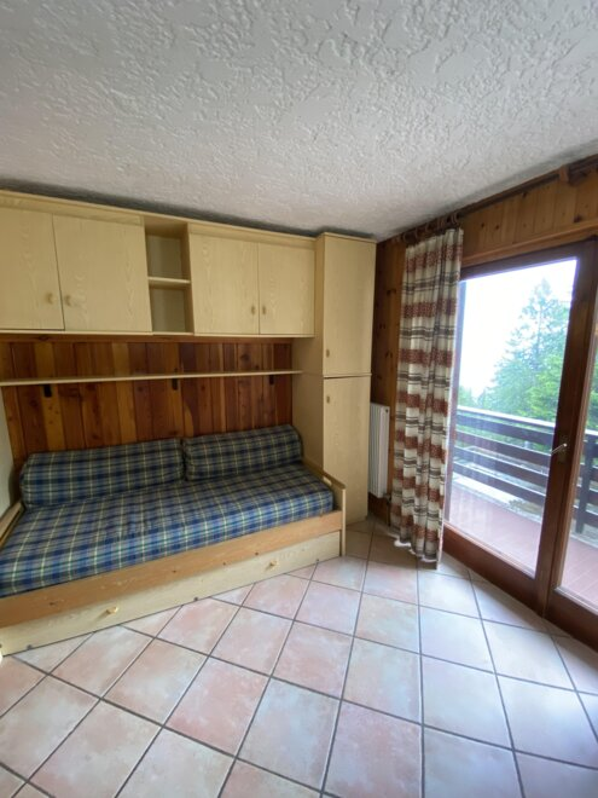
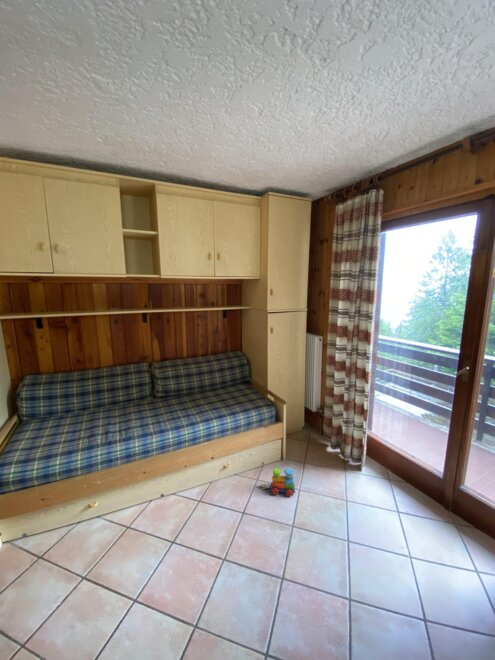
+ toy train (277, 479)
